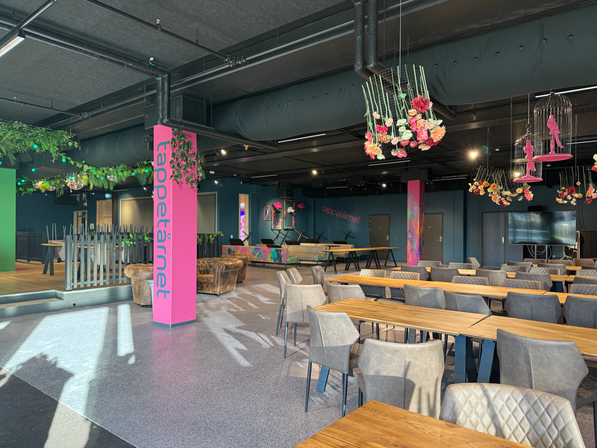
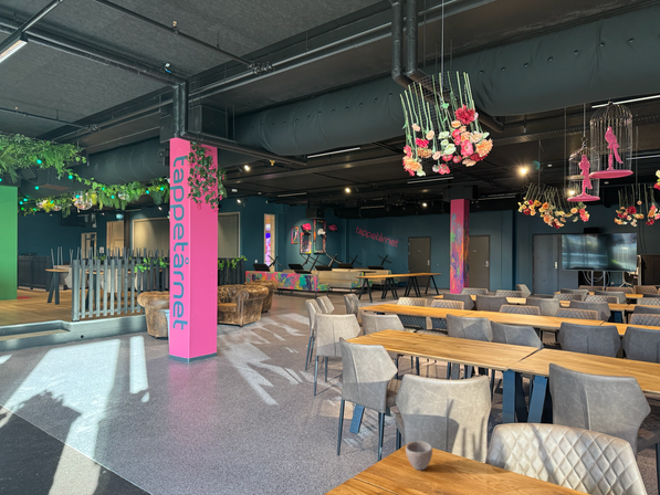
+ cup (419, 454)
